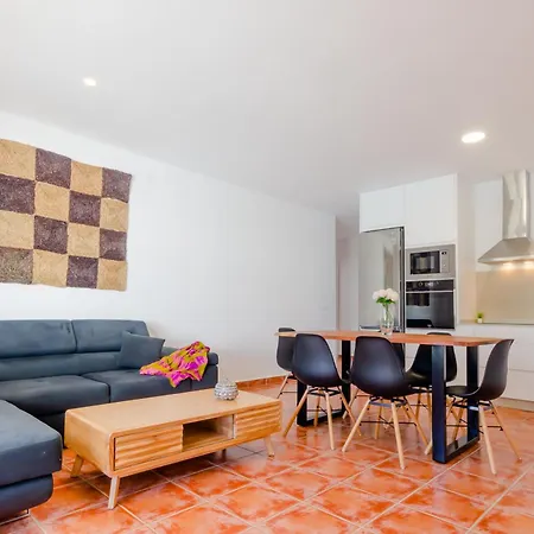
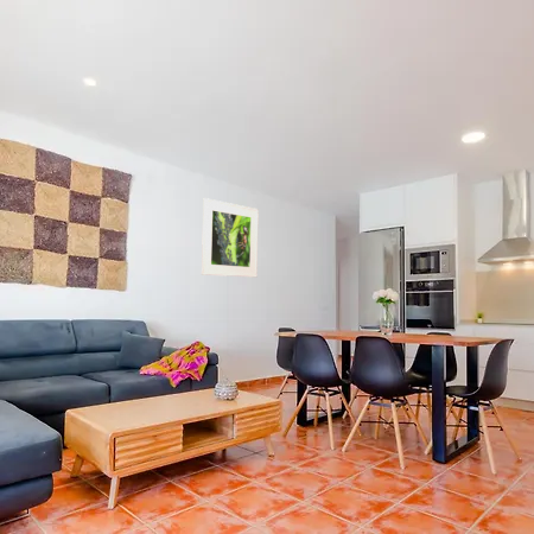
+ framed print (231, 240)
